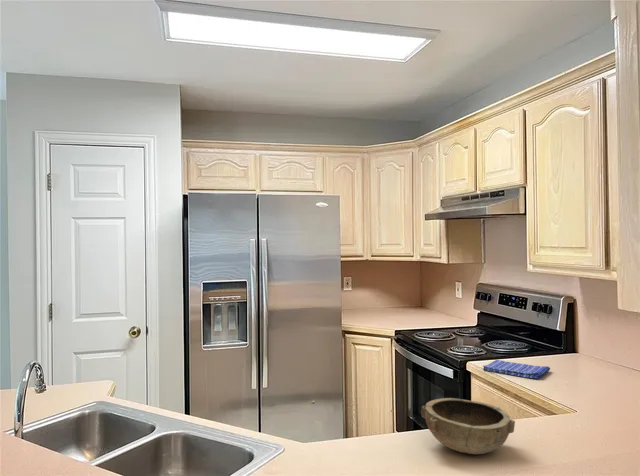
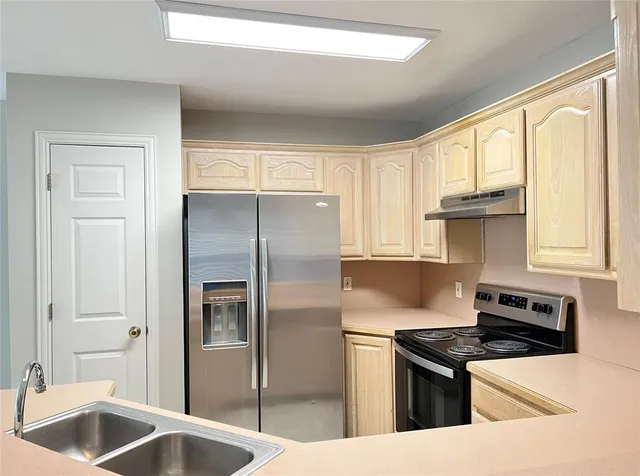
- bowl (468, 429)
- dish towel (516, 367)
